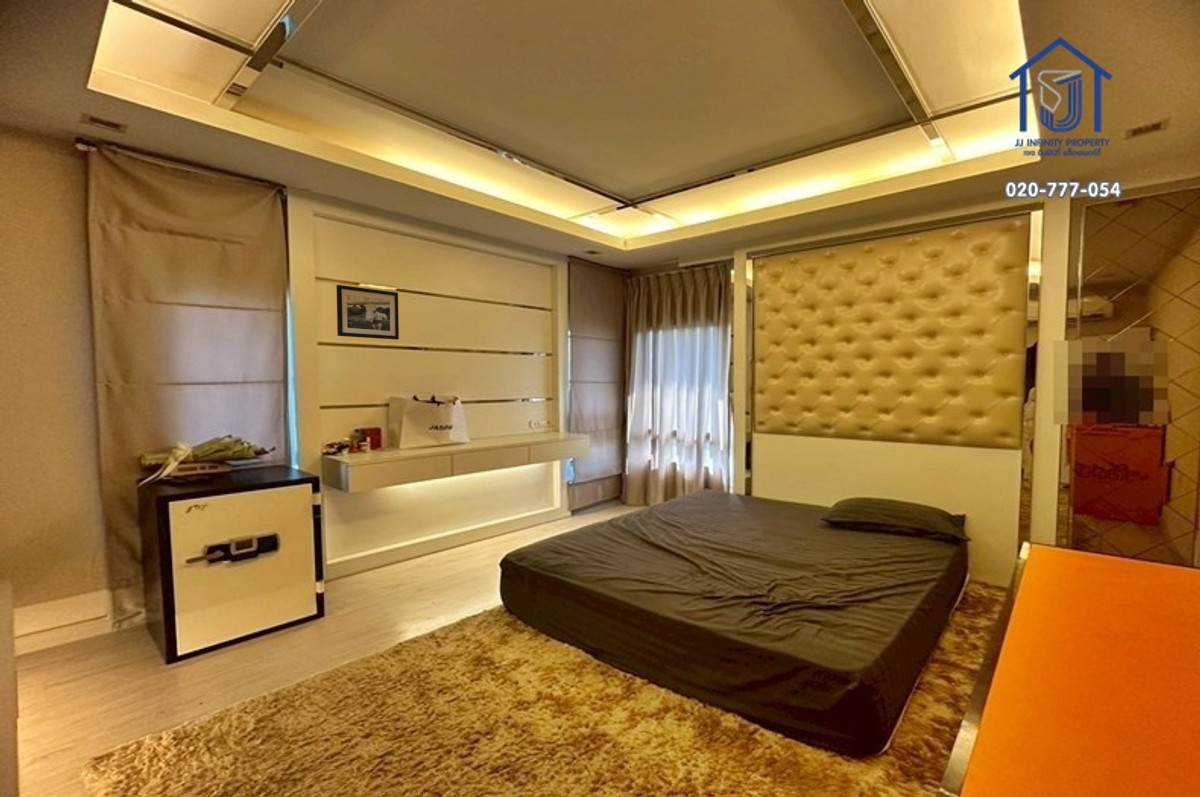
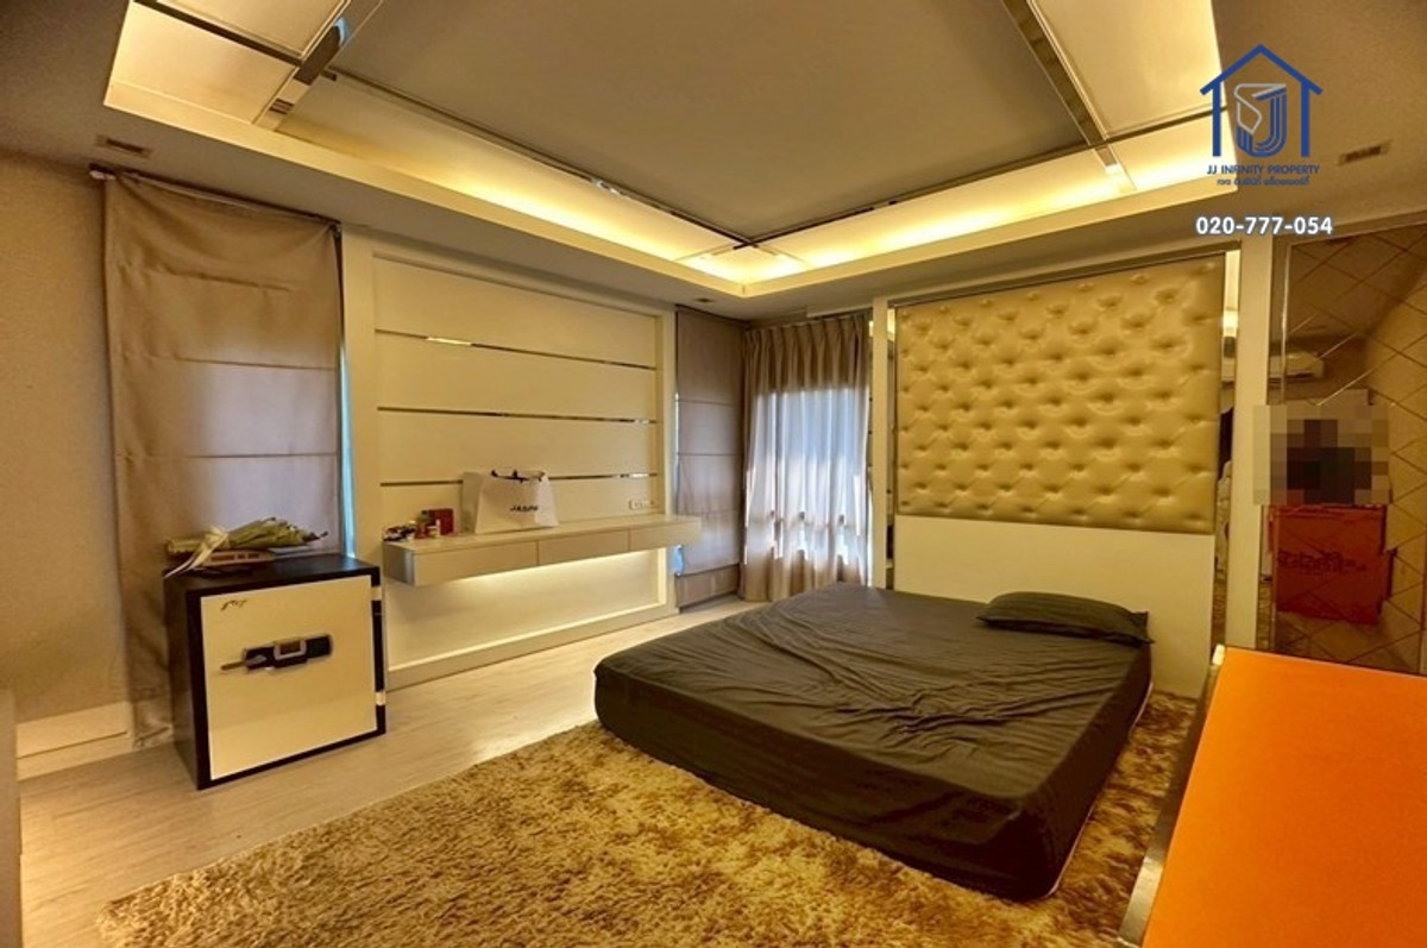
- picture frame (368, 313)
